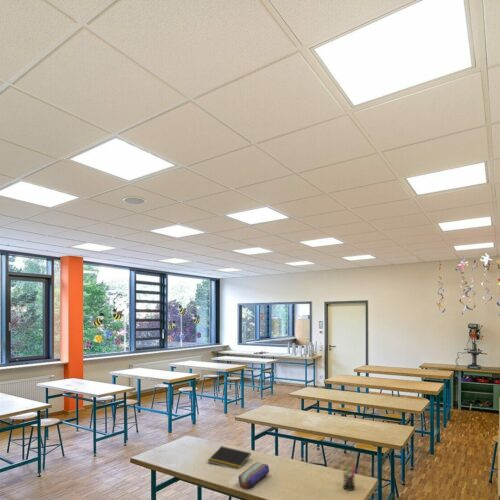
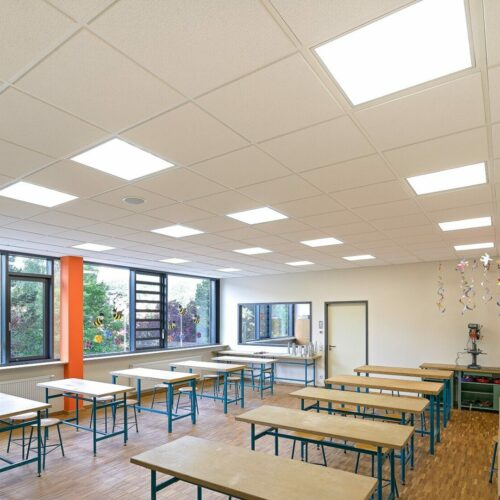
- pen holder (349, 475)
- pencil case (254, 474)
- notepad (229, 457)
